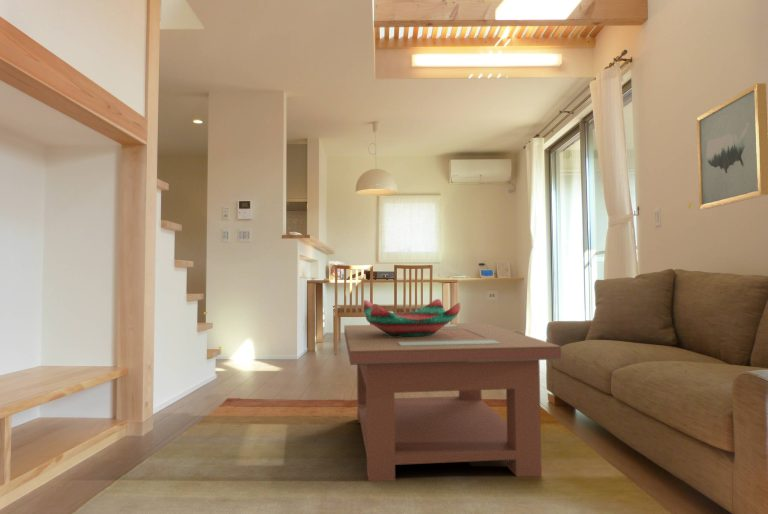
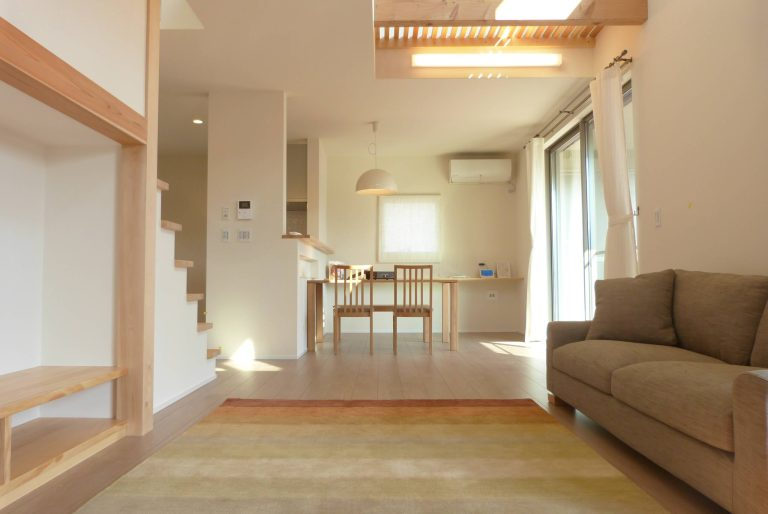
- wall art (729, 152)
- coffee table (432, 387)
- decorative bowl (409, 317)
